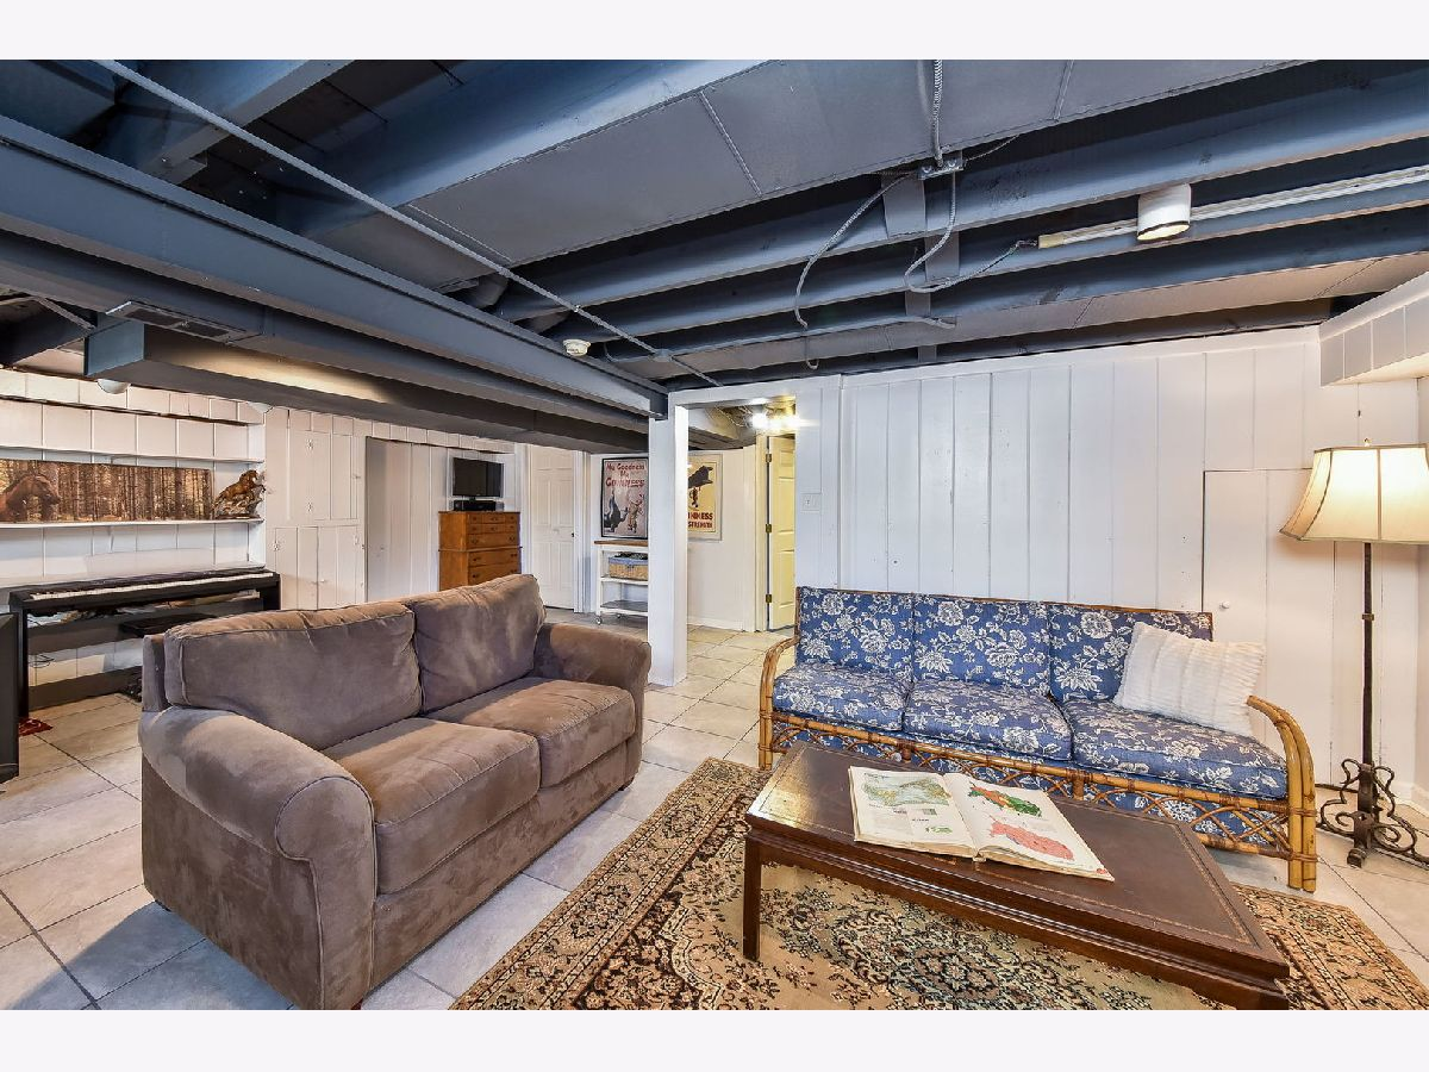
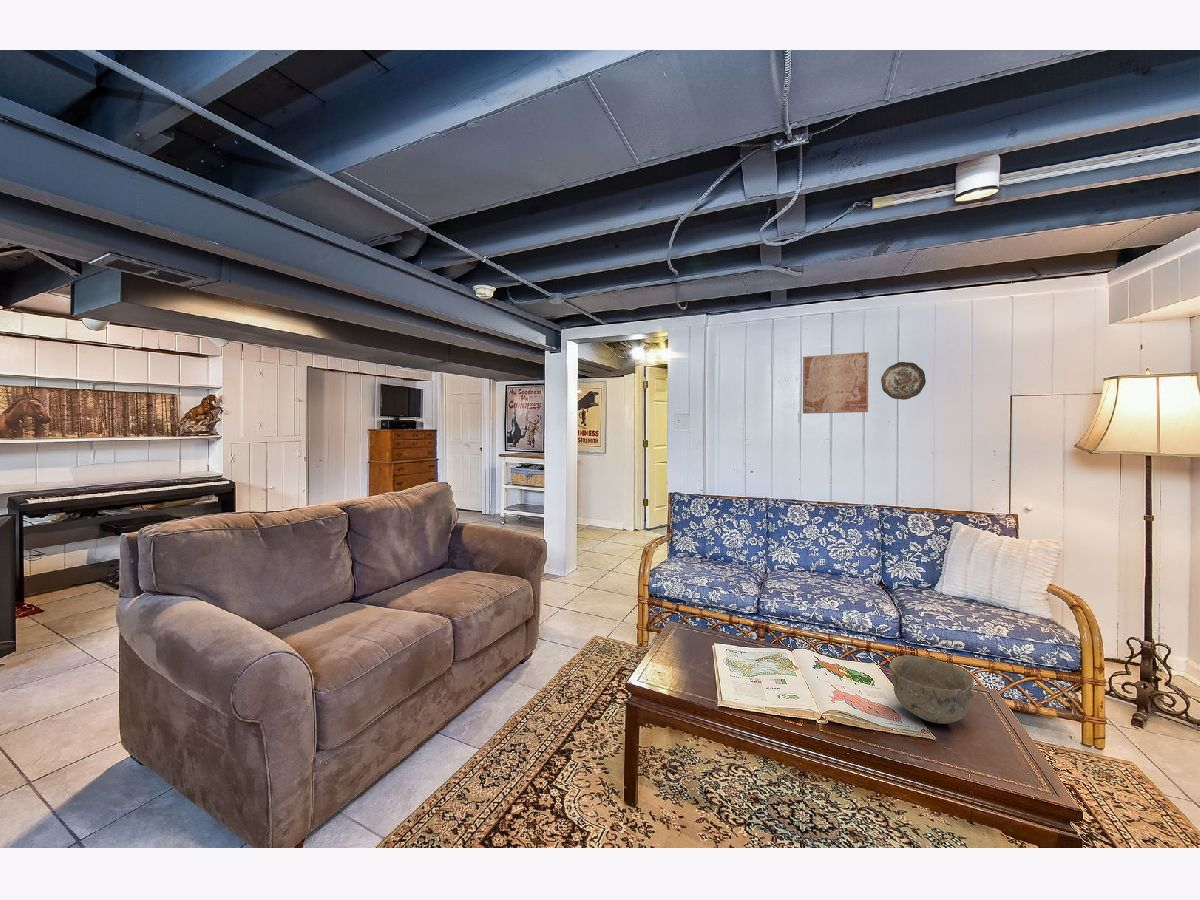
+ wall art (834, 383)
+ bowl (929, 693)
+ decorative plate (902, 380)
